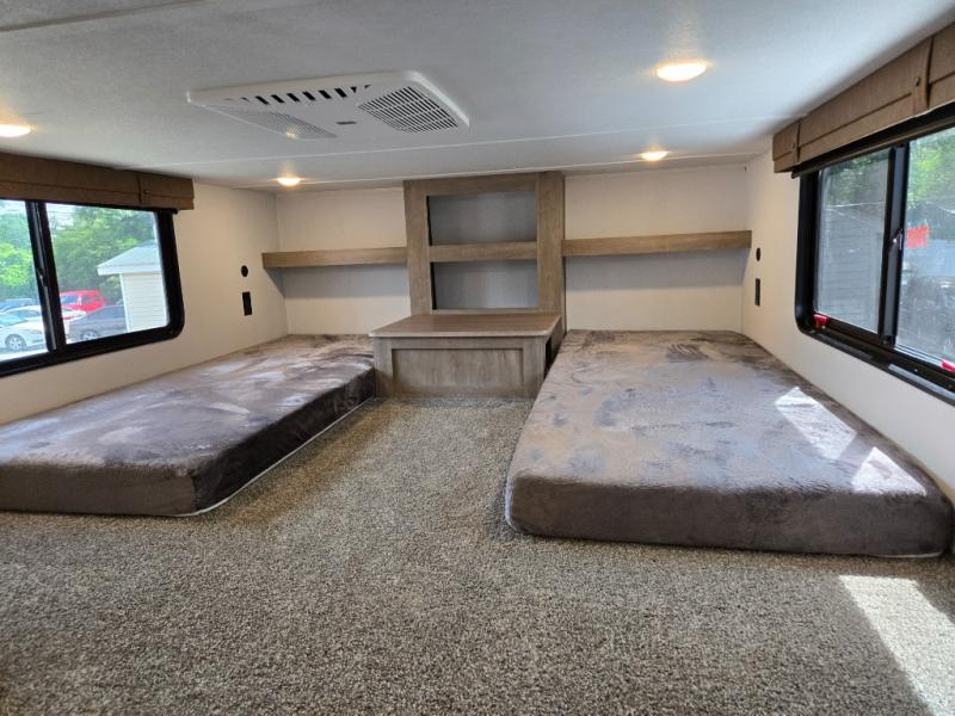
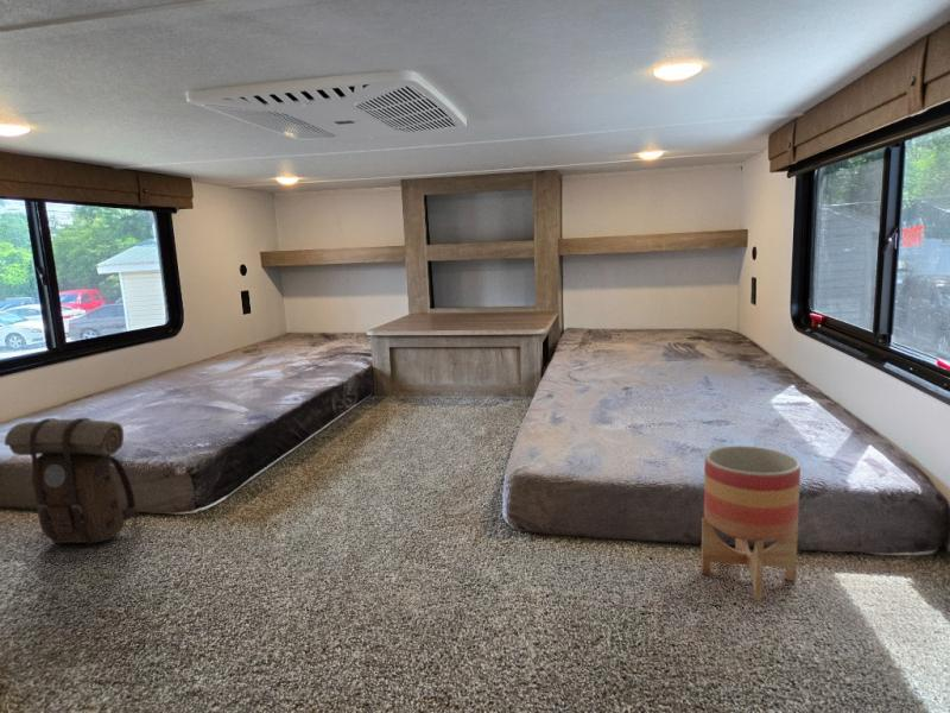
+ planter (749, 518)
+ backpack (86, 474)
